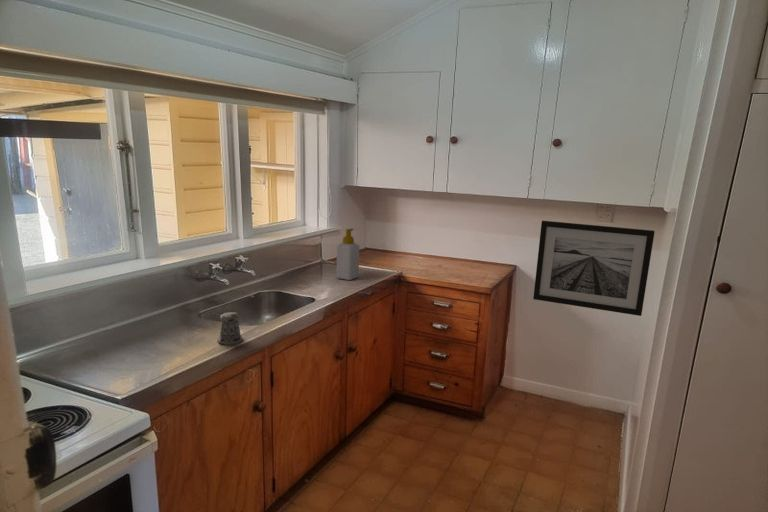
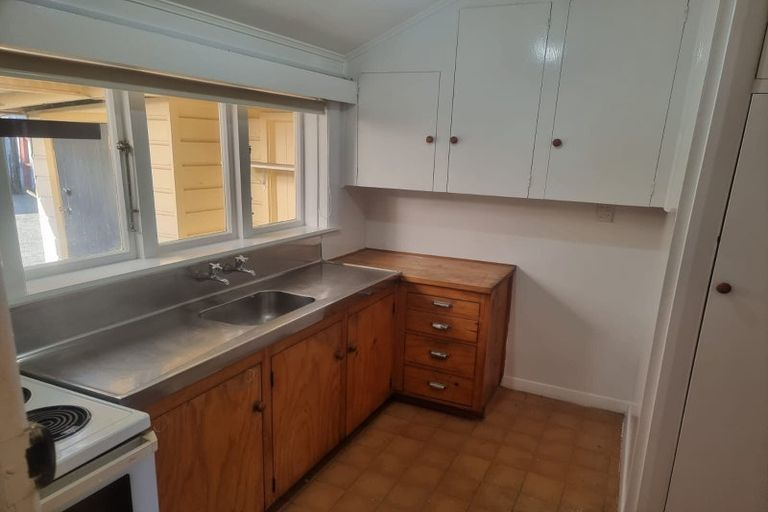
- soap bottle (348, 253)
- pepper shaker (228, 325)
- wall art (590, 266)
